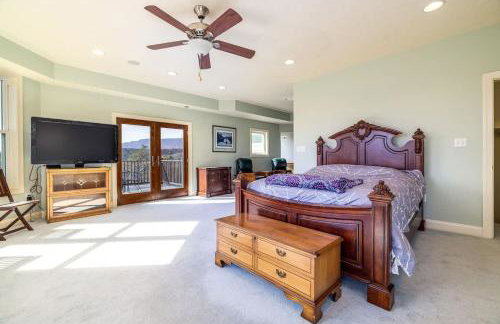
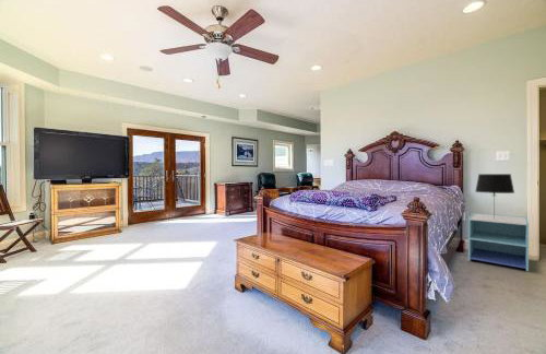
+ nightstand (497, 238)
+ table lamp (494, 196)
